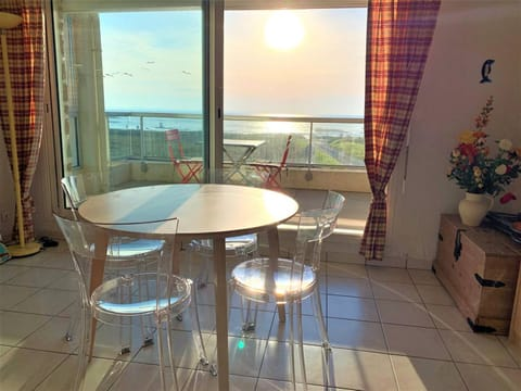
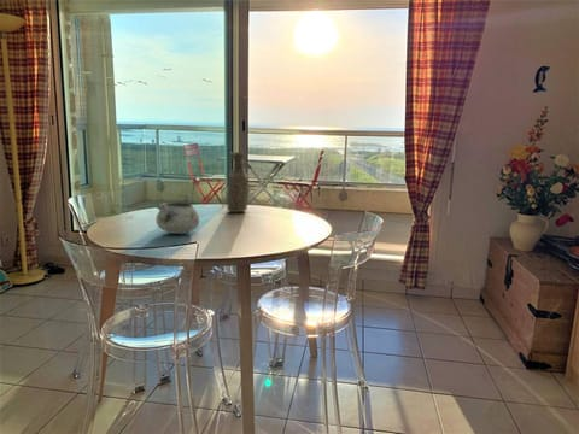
+ decorative bowl (177, 215)
+ vase (238, 182)
